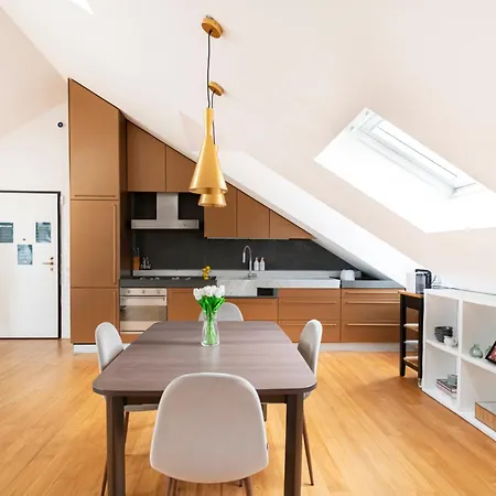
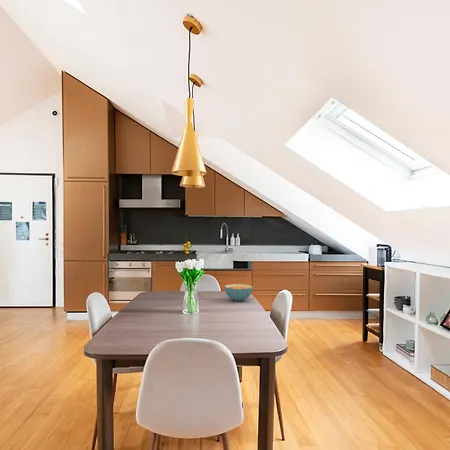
+ cereal bowl (238, 293)
